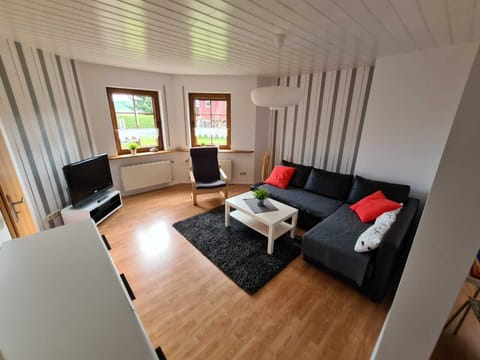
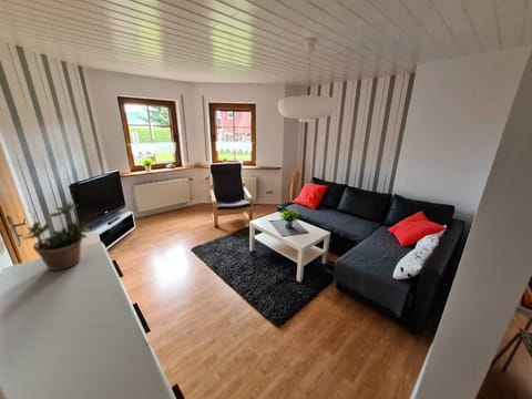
+ potted plant (58, 233)
